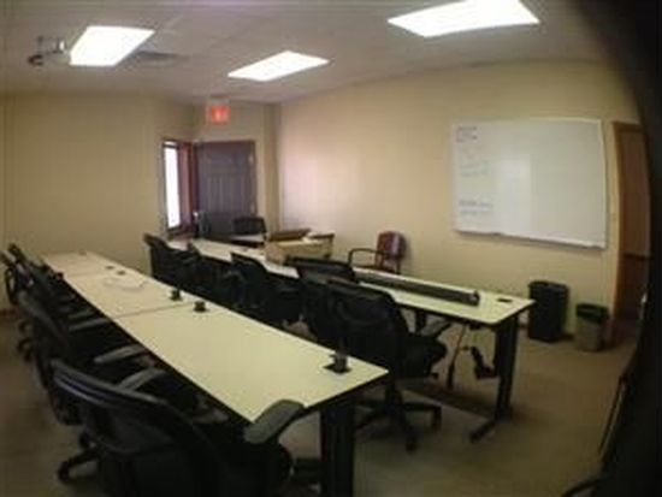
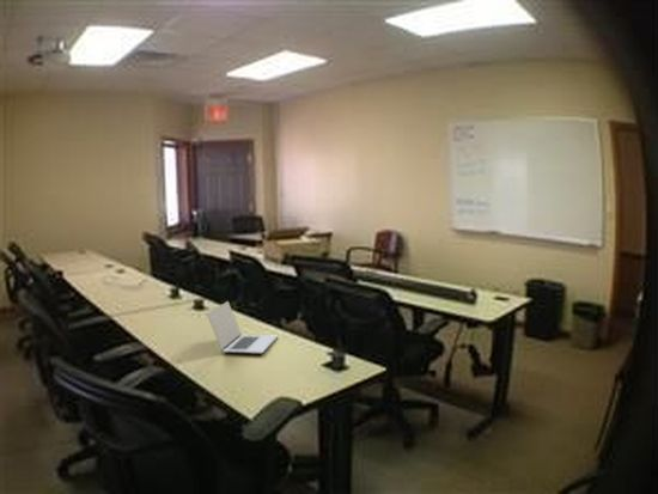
+ laptop (238, 328)
